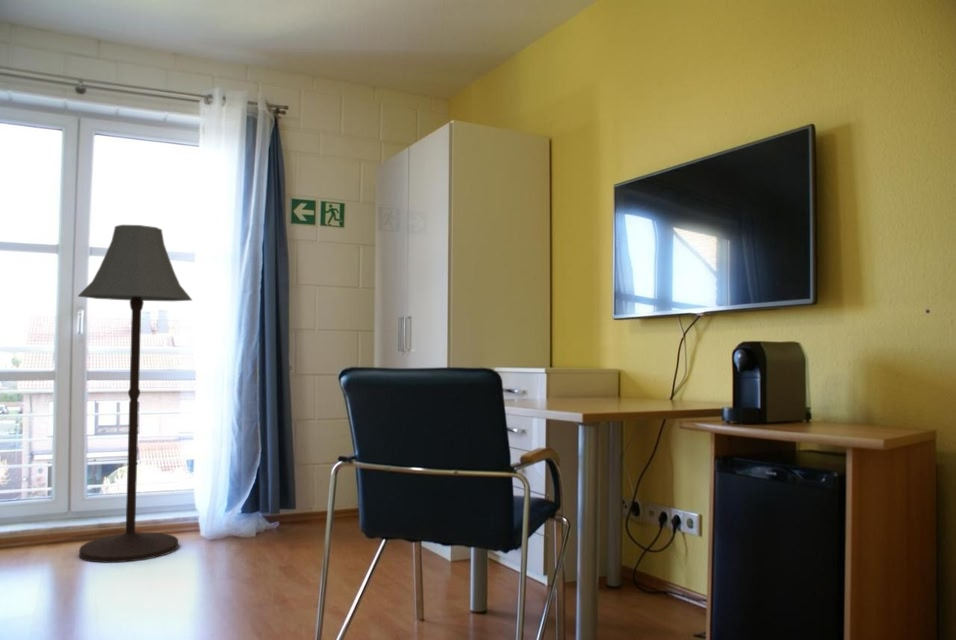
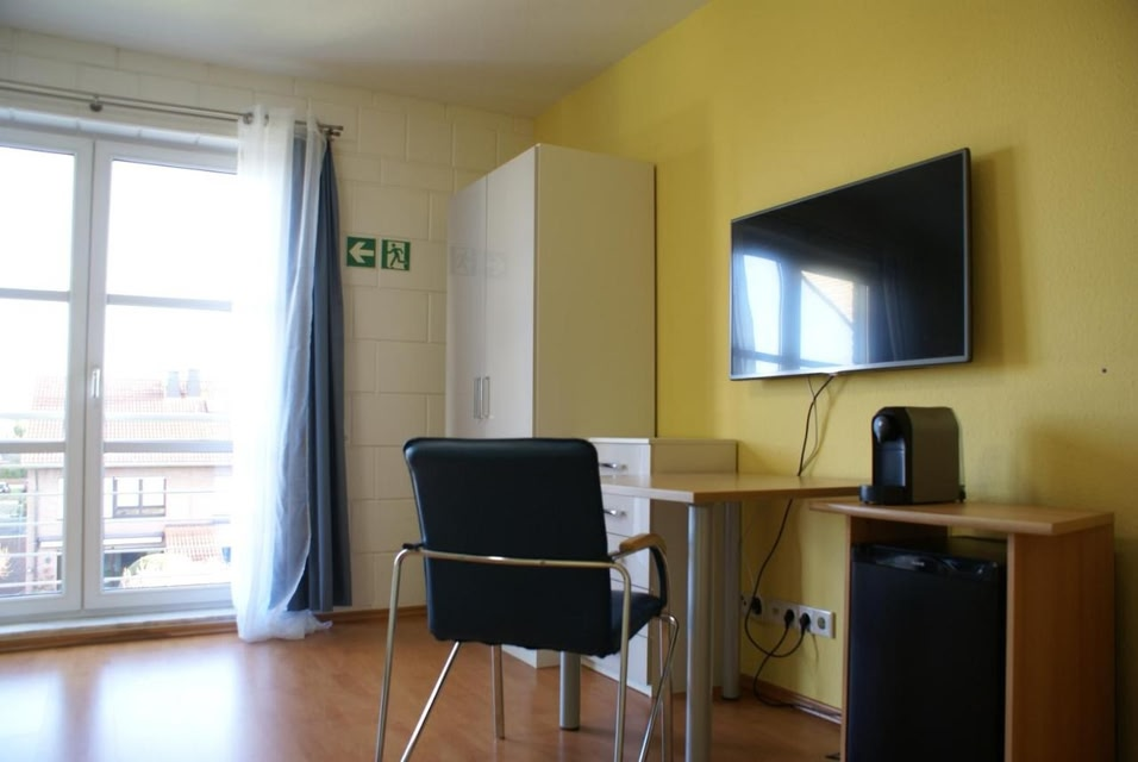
- floor lamp (134, 388)
